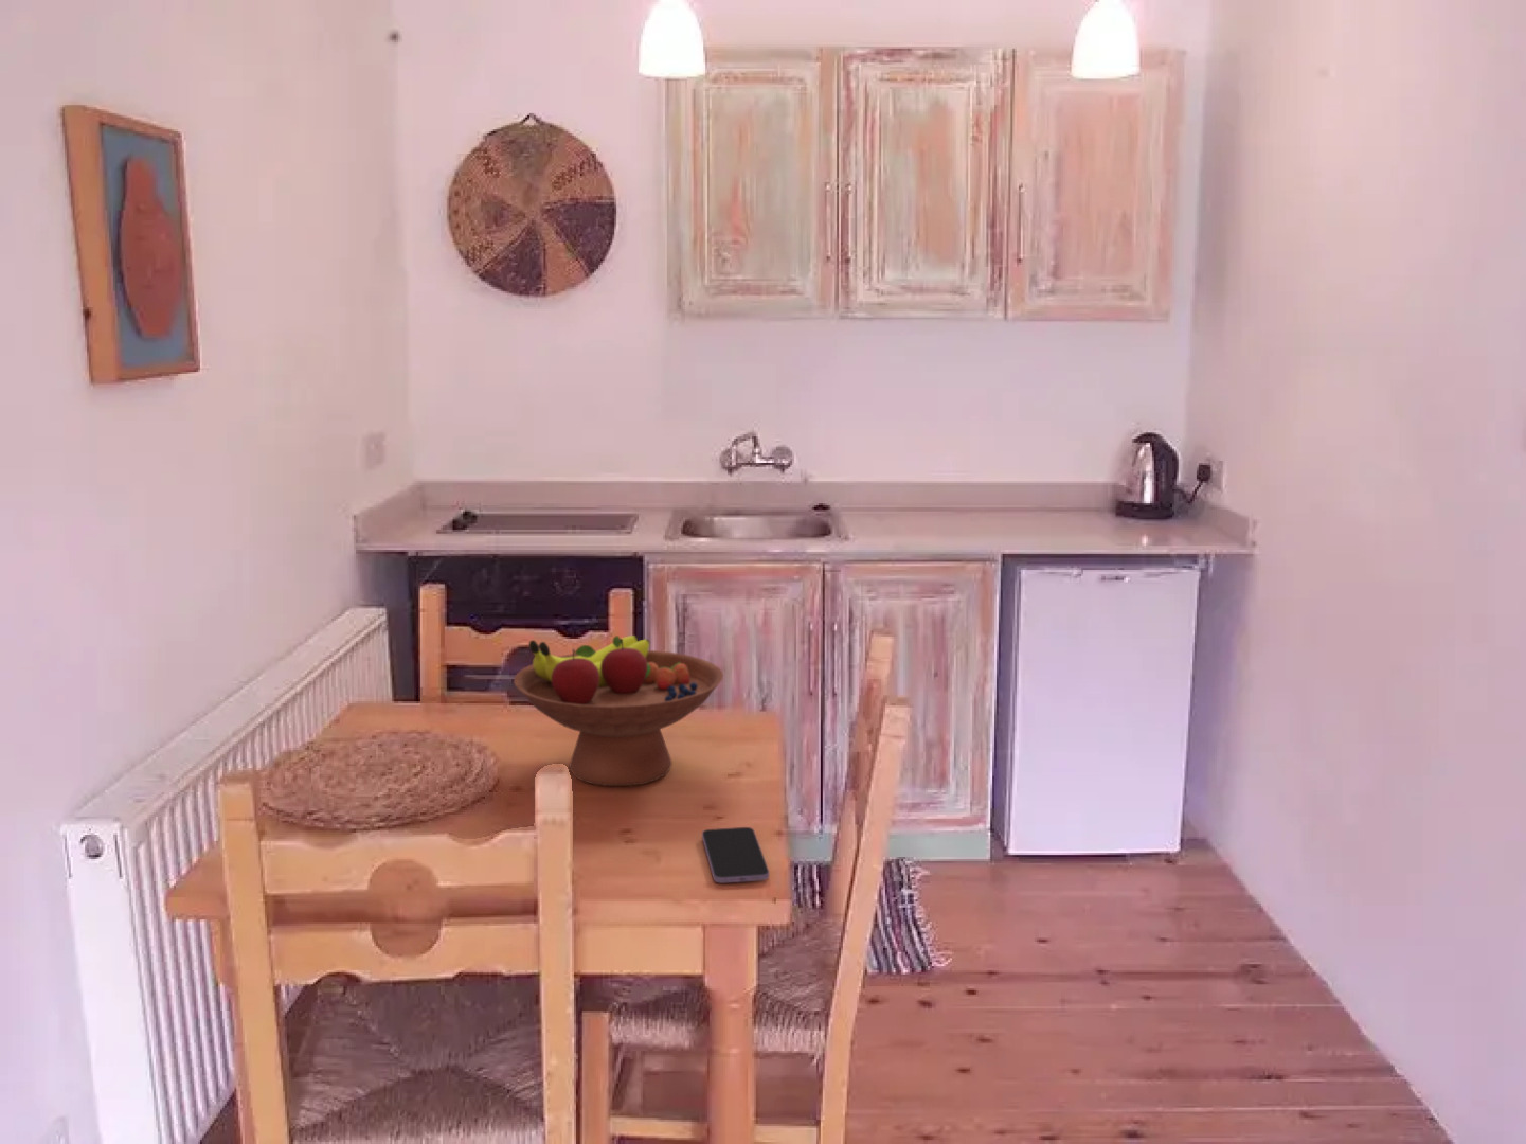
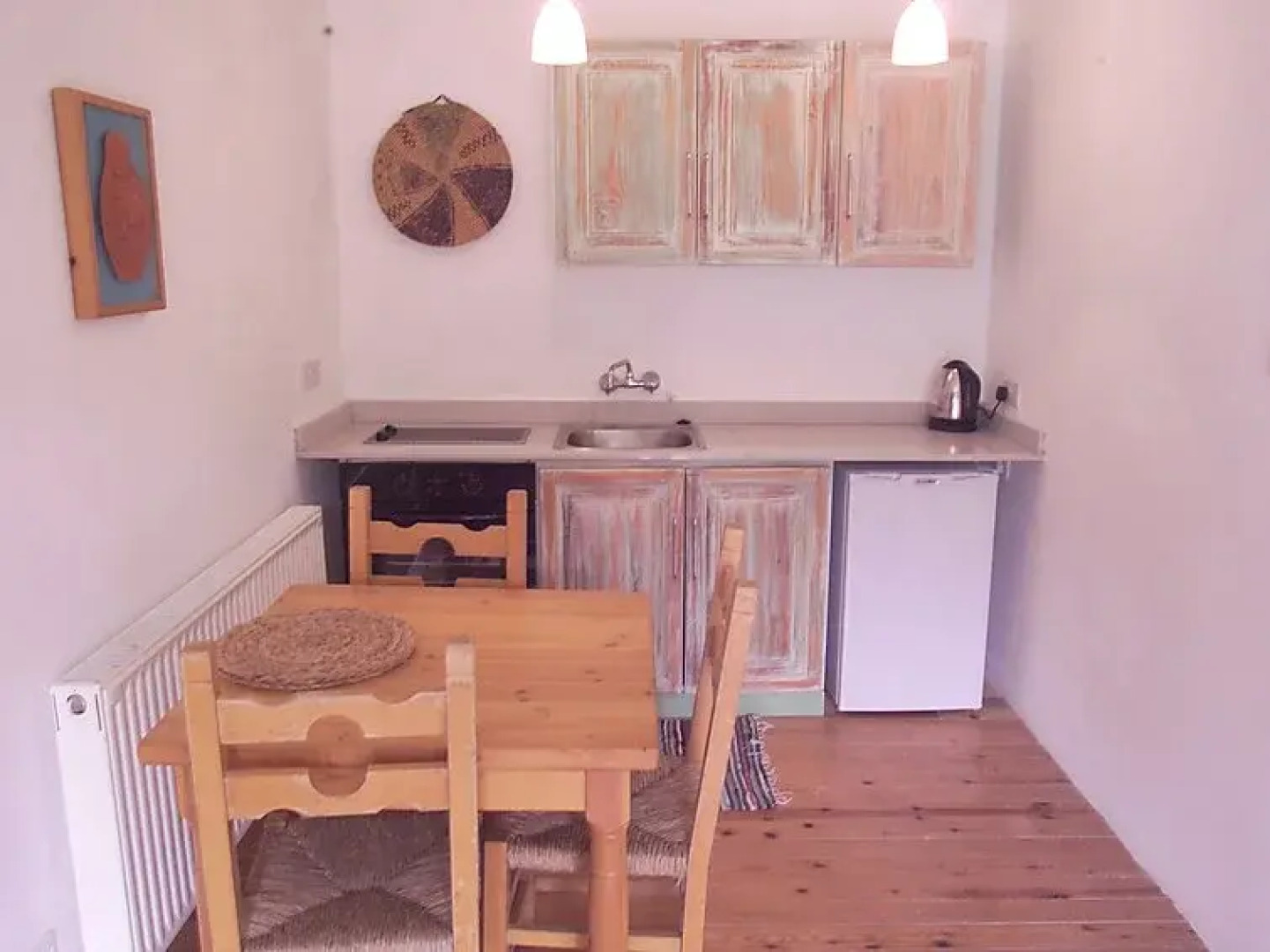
- fruit bowl (620, 704)
- smartphone (734, 853)
